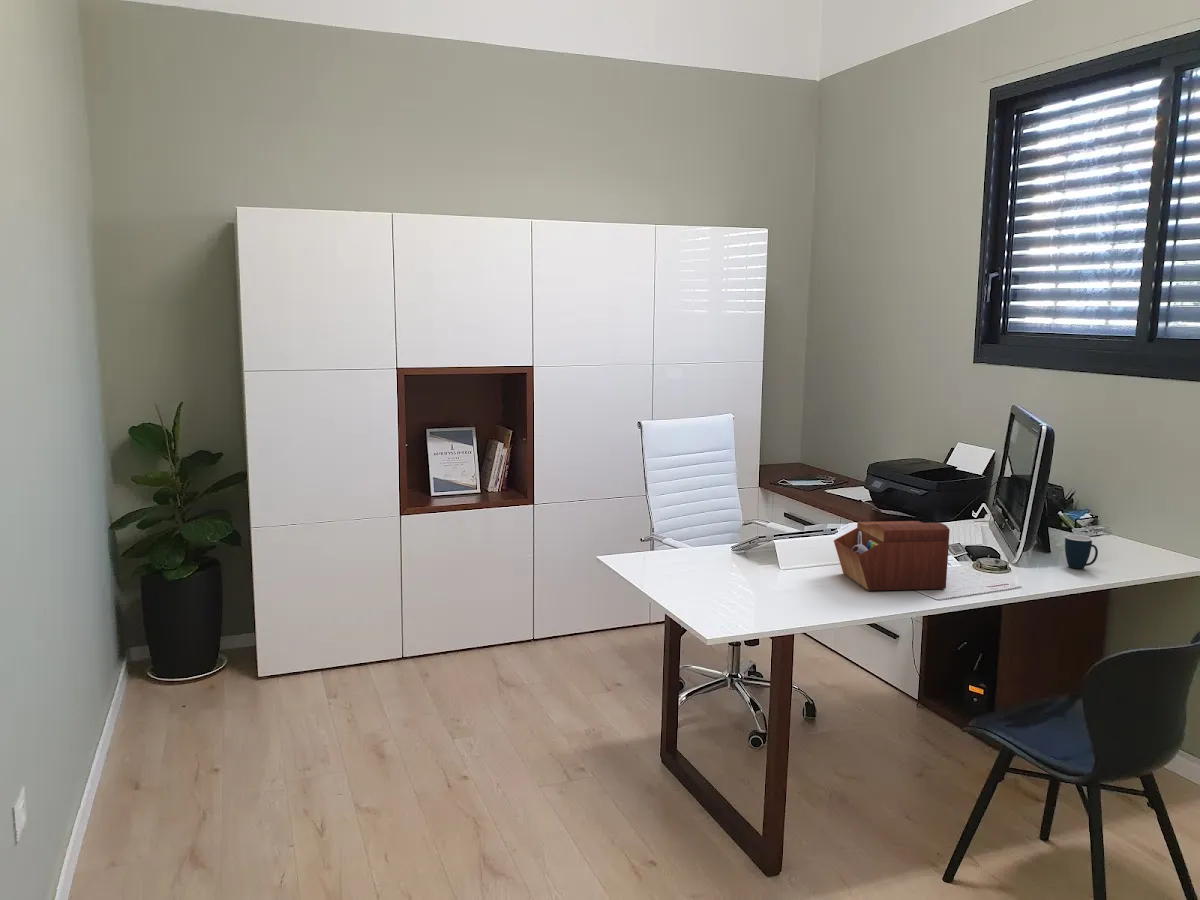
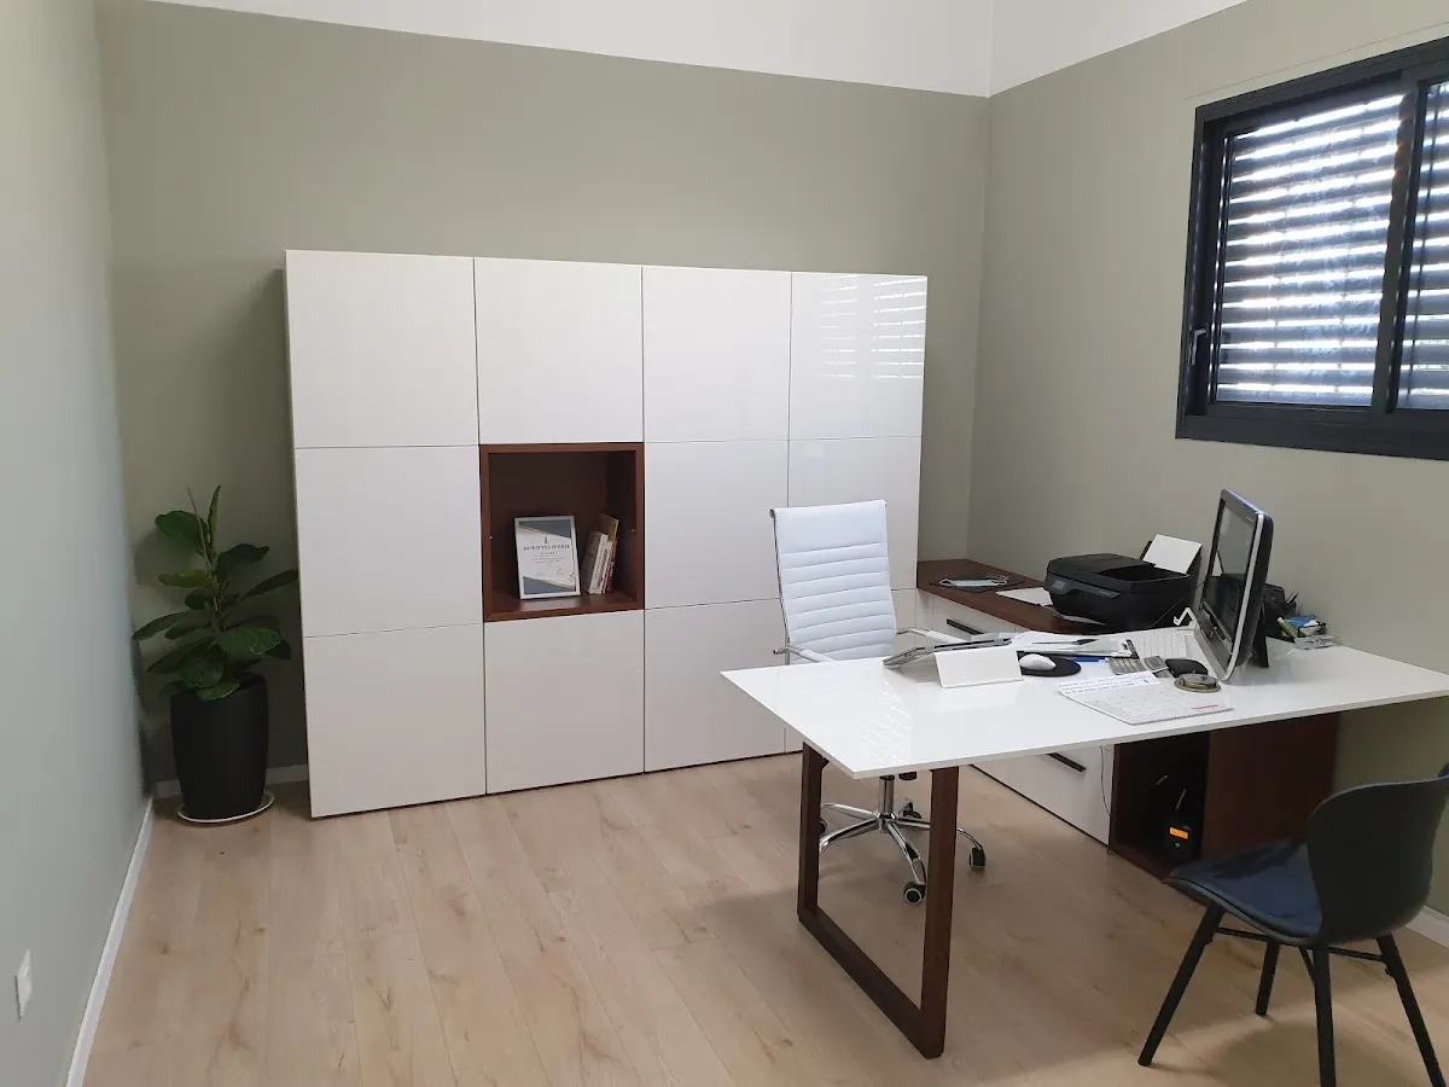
- mug (1081, 553)
- sewing box (888, 550)
